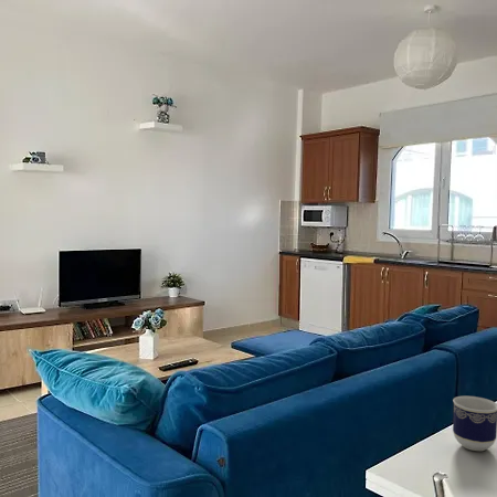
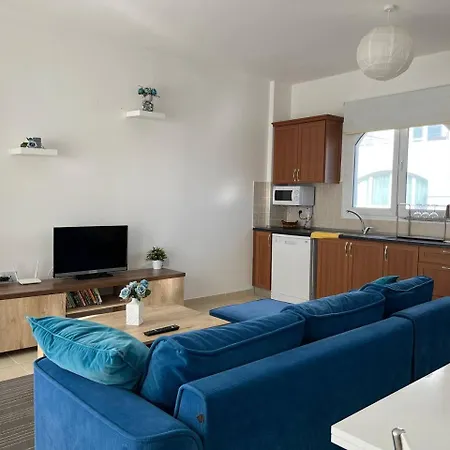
- cup (476, 422)
